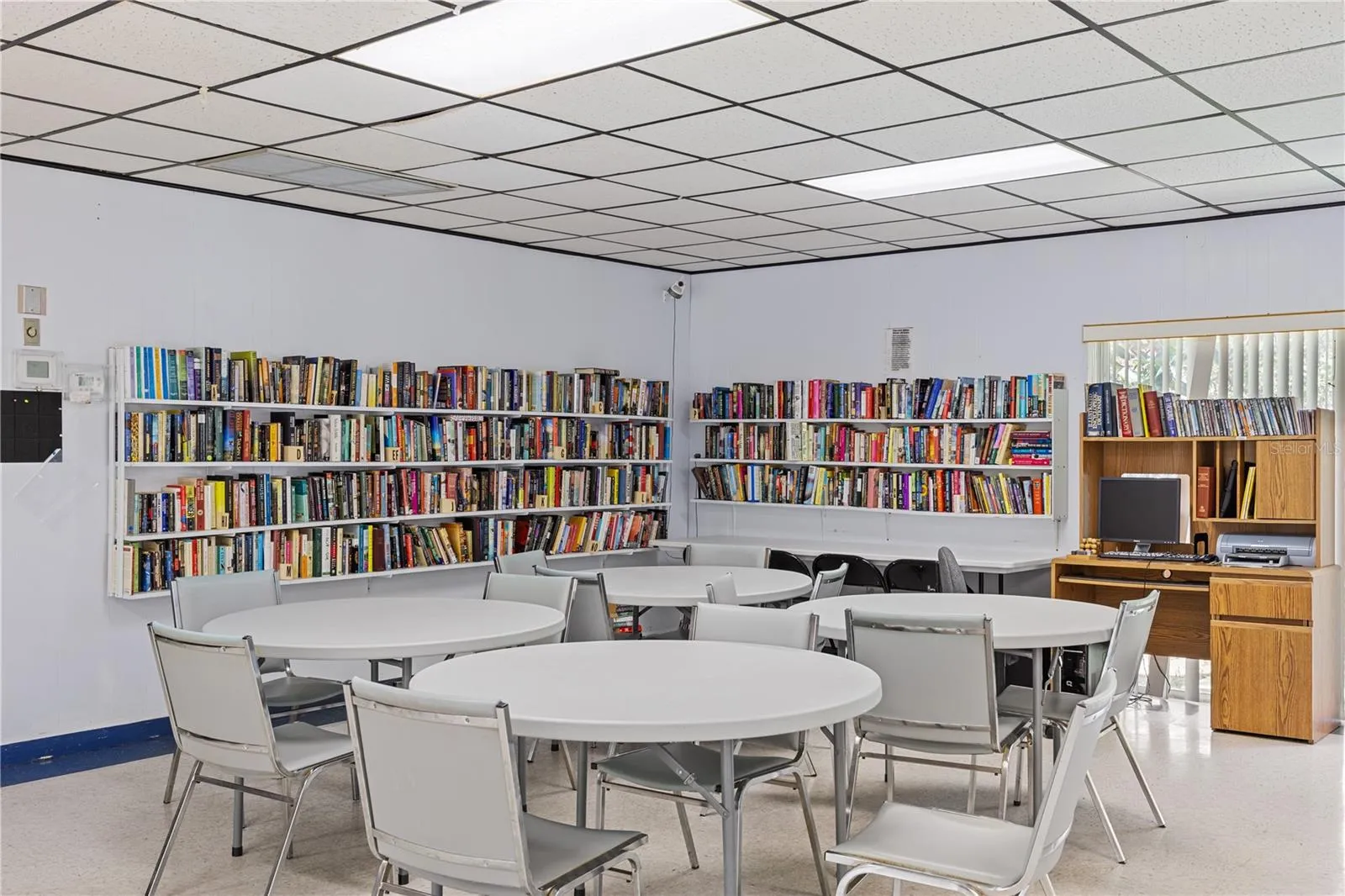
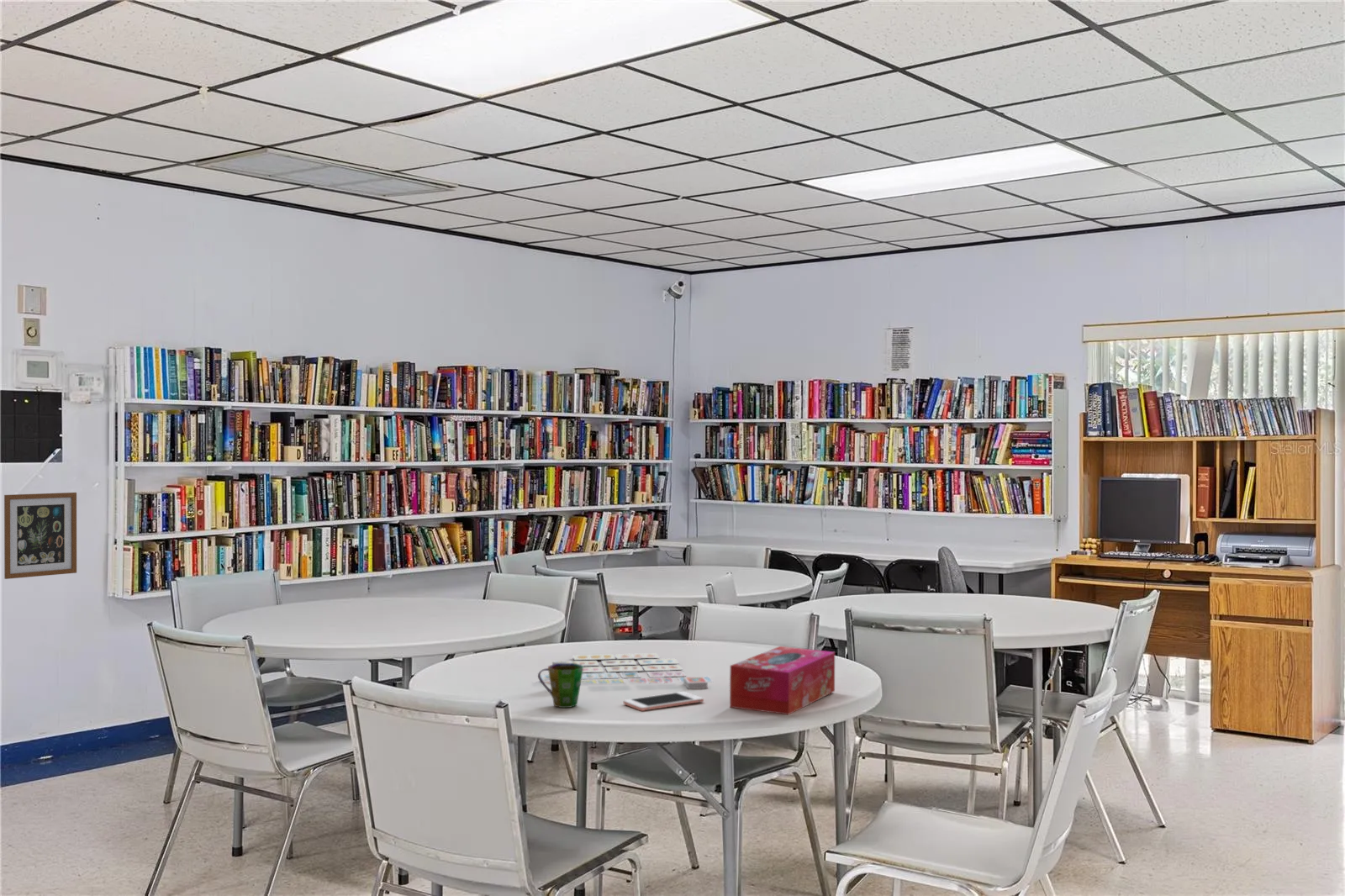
+ board game (617, 658)
+ tissue box (783, 678)
+ wall art (41, 535)
+ cell phone (663, 701)
+ cup (560, 685)
